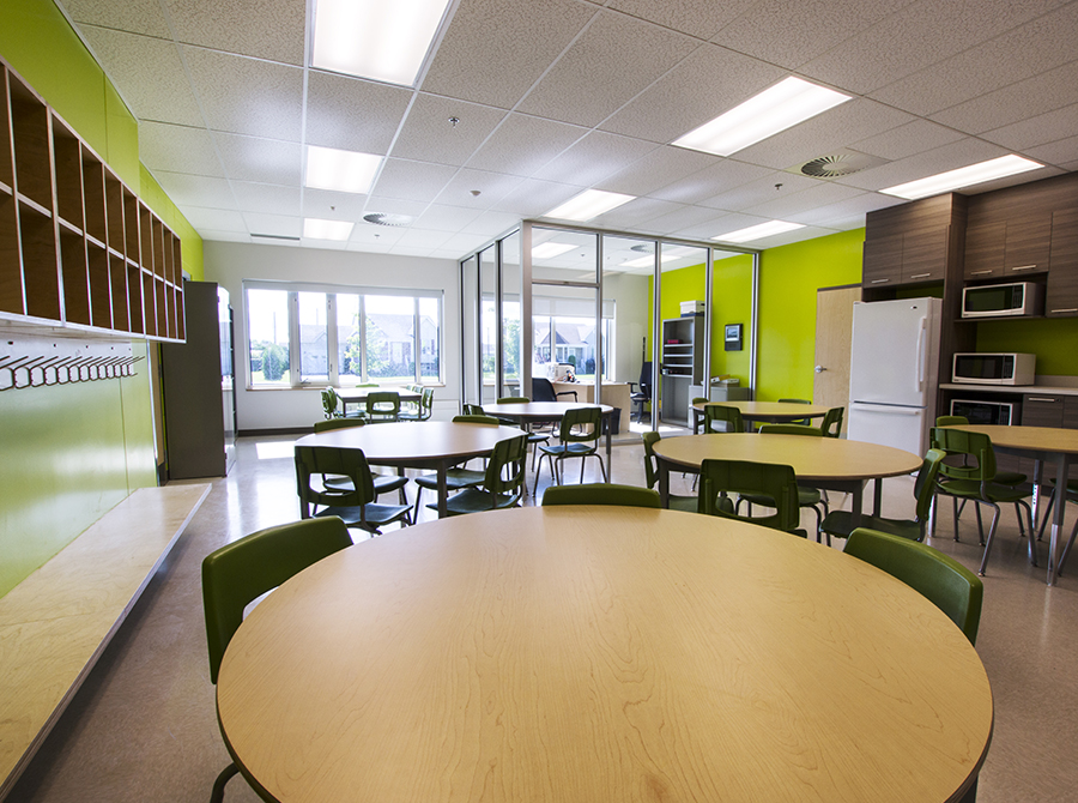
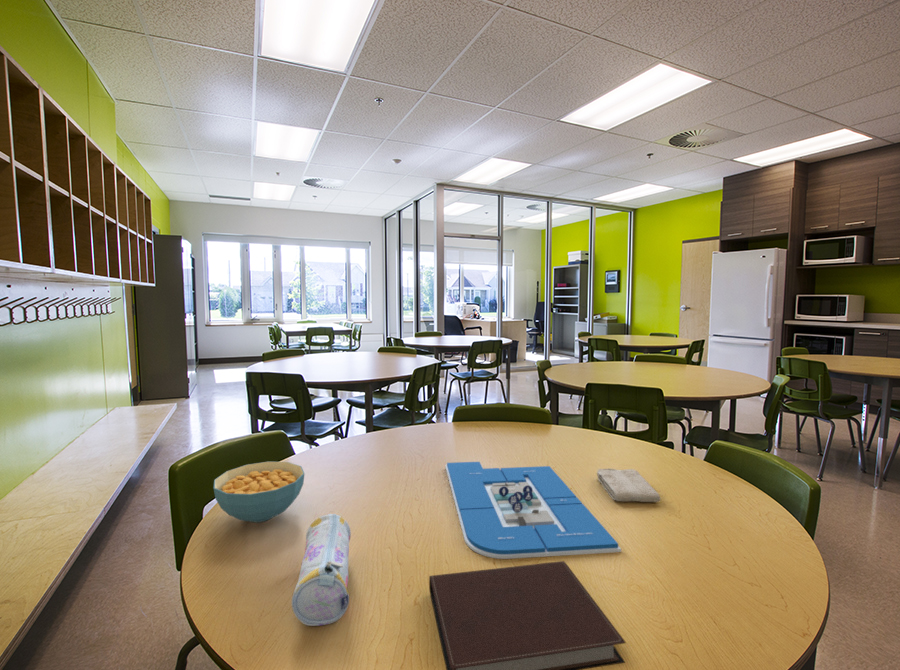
+ cereal bowl (260, 496)
+ board game (515, 493)
+ washcloth (625, 483)
+ pencil case (324, 563)
+ notebook (516, 613)
